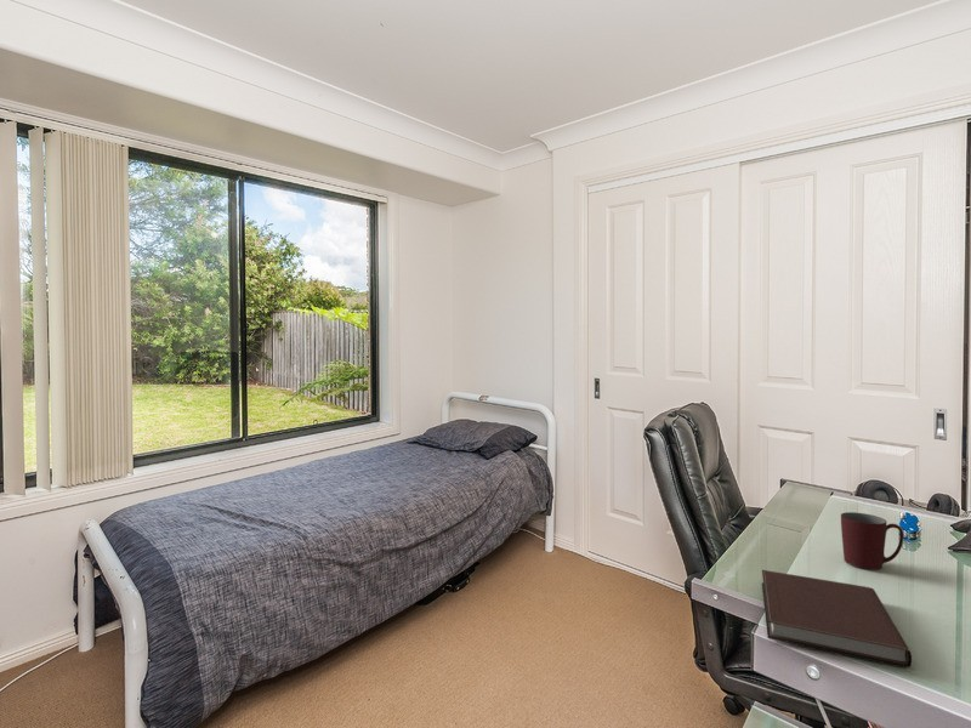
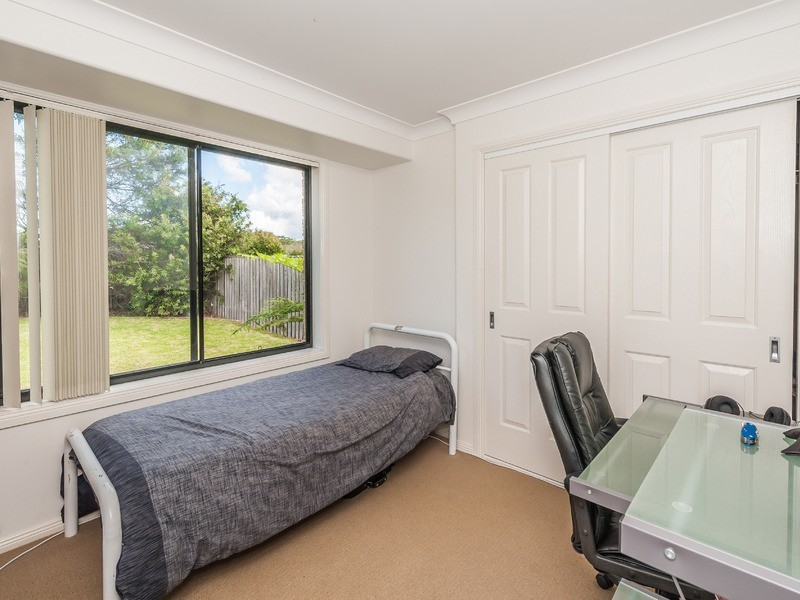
- mug (870, 541)
- notebook (824, 610)
